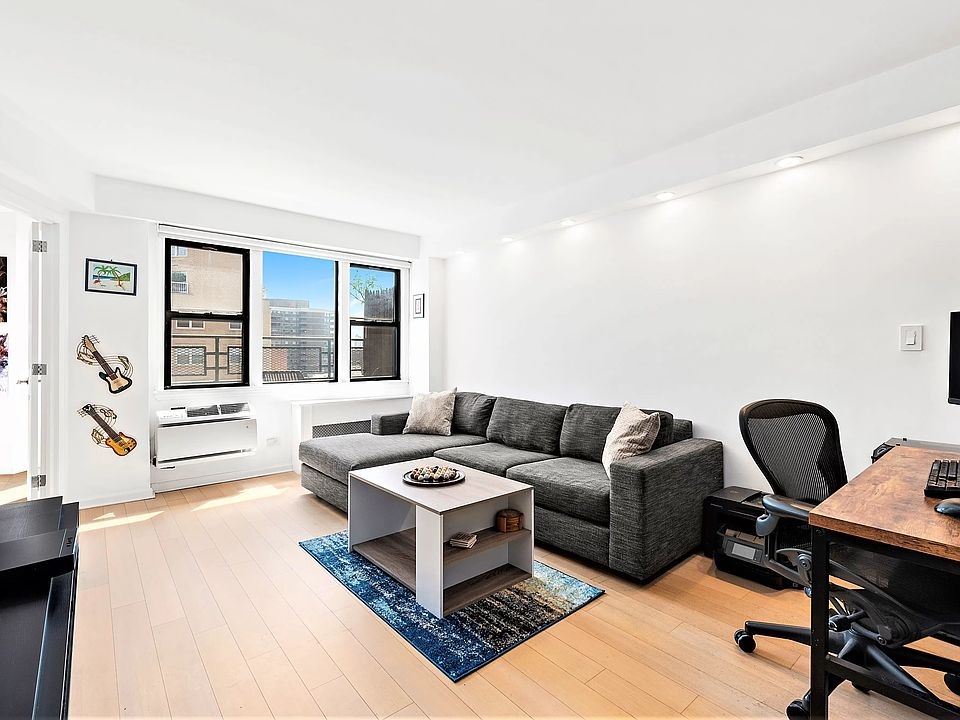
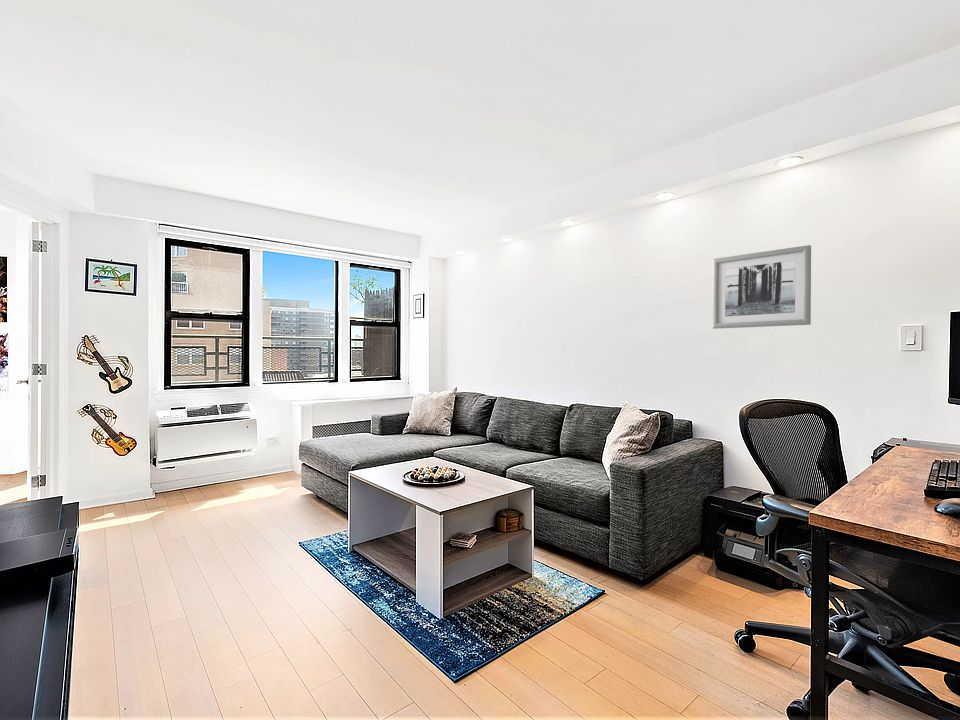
+ wall art (758, 289)
